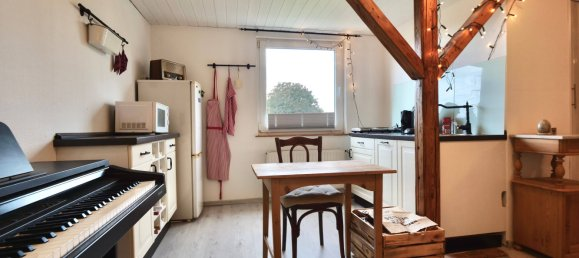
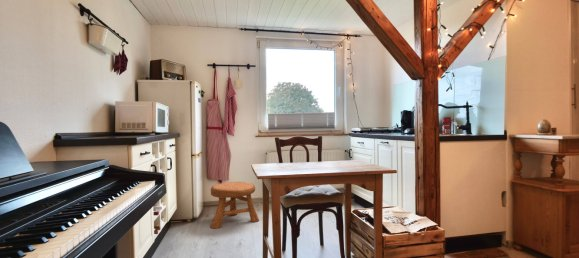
+ stool (231, 203)
